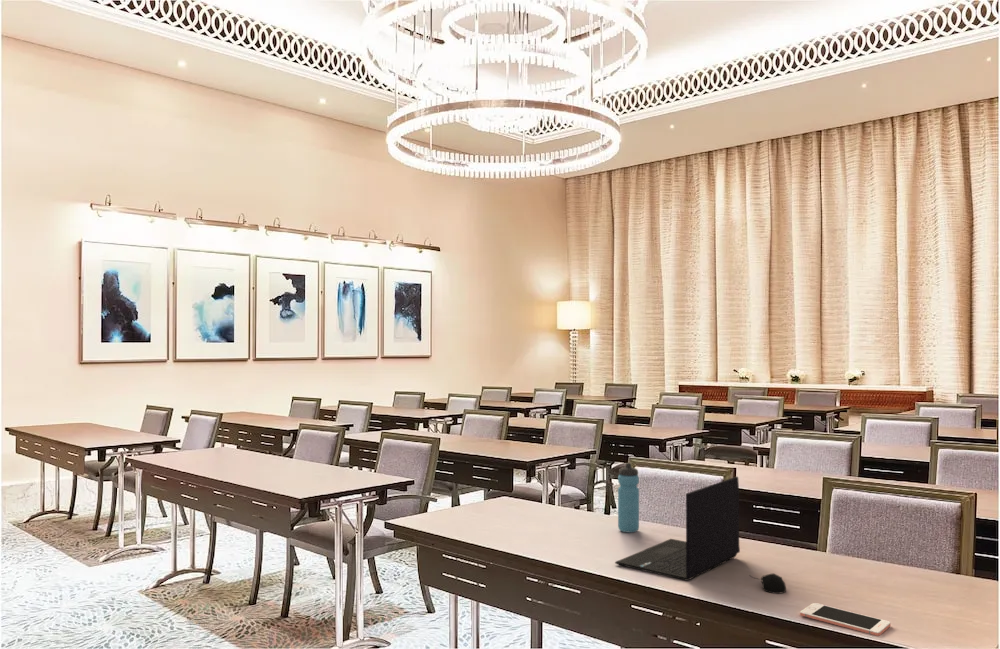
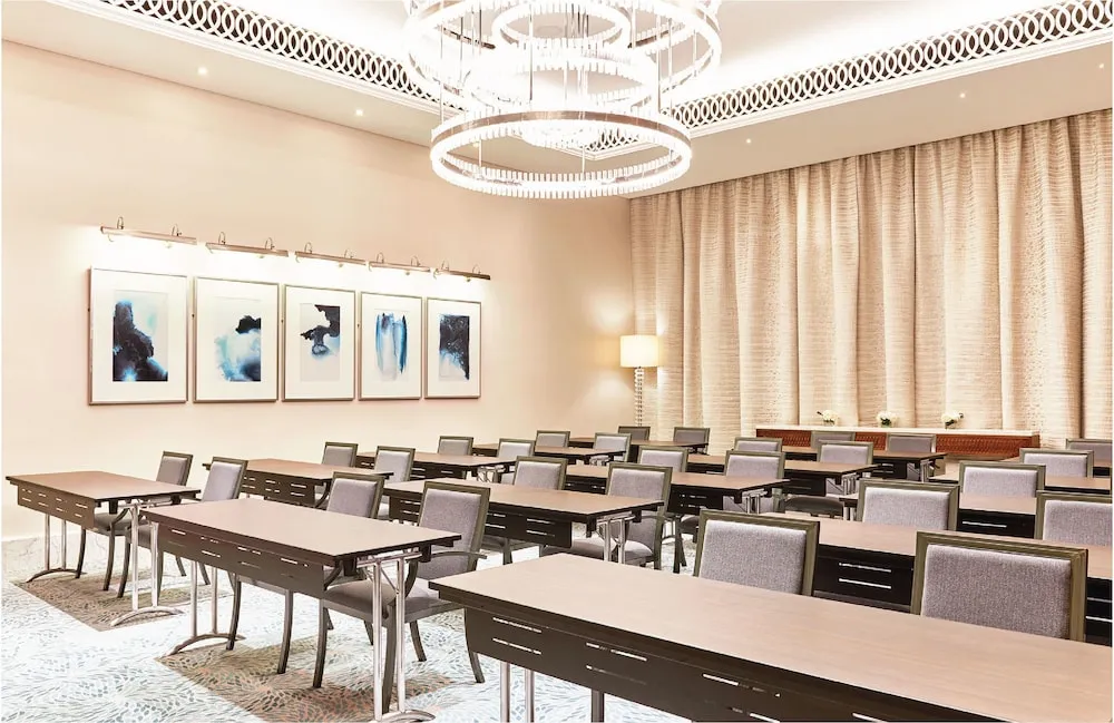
- computer mouse (767, 578)
- cell phone (844, 618)
- laptop (686, 520)
- water bottle (628, 496)
